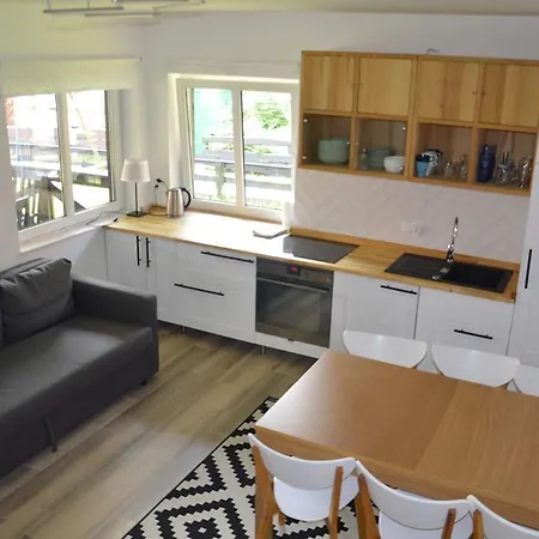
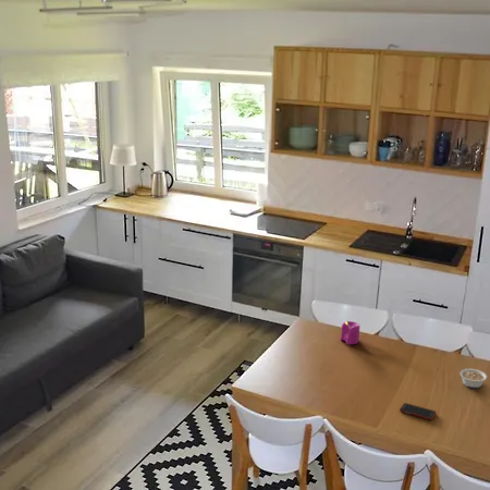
+ cell phone (417, 411)
+ legume (473, 378)
+ candle (351, 330)
